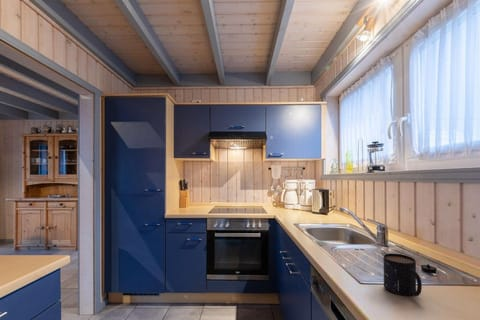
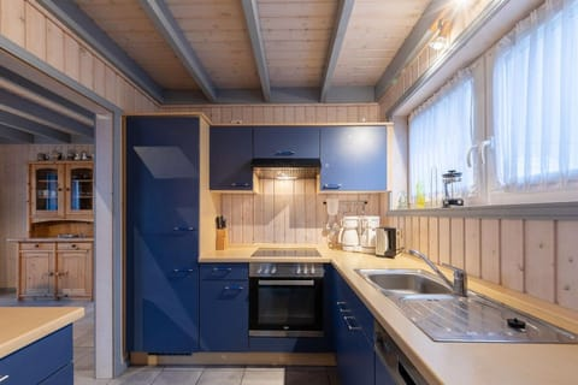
- mug (404, 276)
